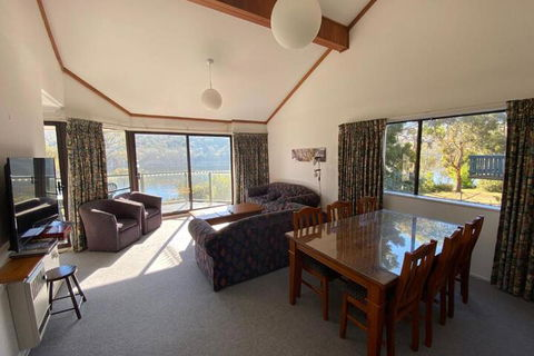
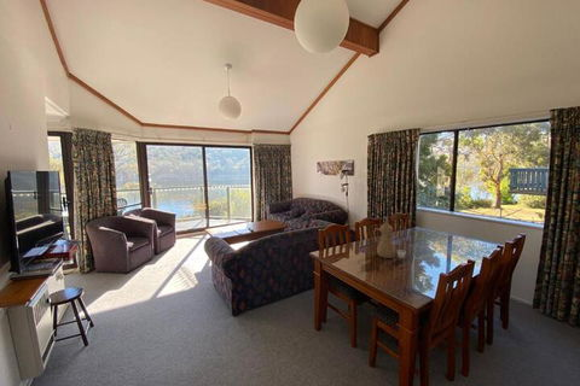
+ teapot (388, 236)
